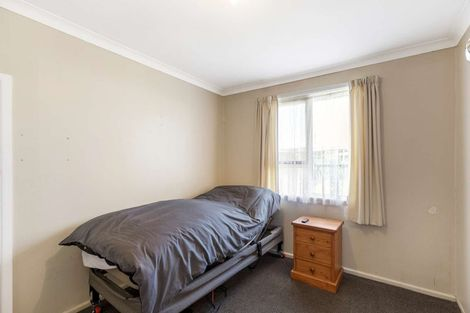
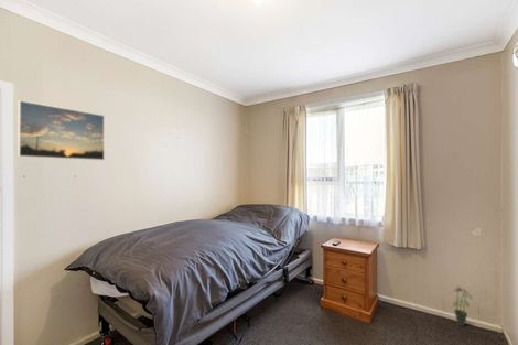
+ potted plant (463, 306)
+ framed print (65, 133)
